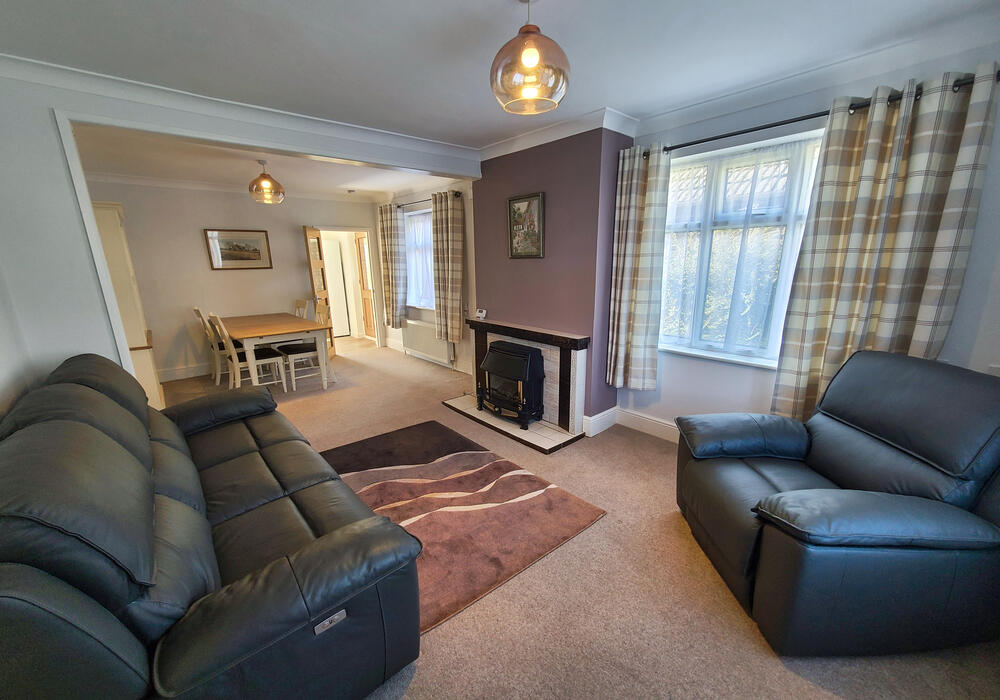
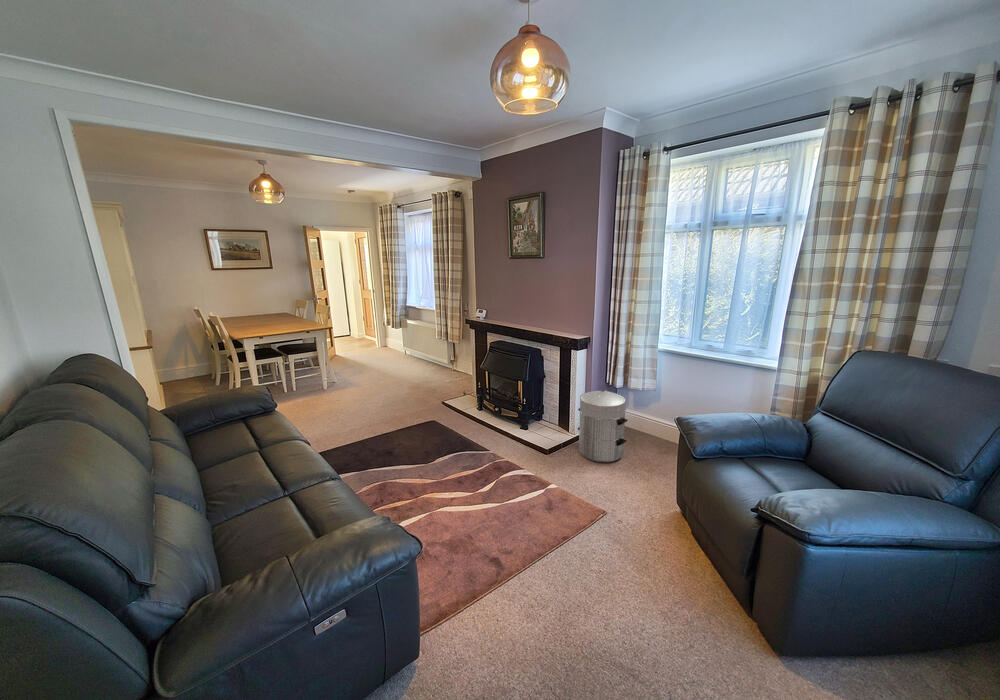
+ waste bin (601, 422)
